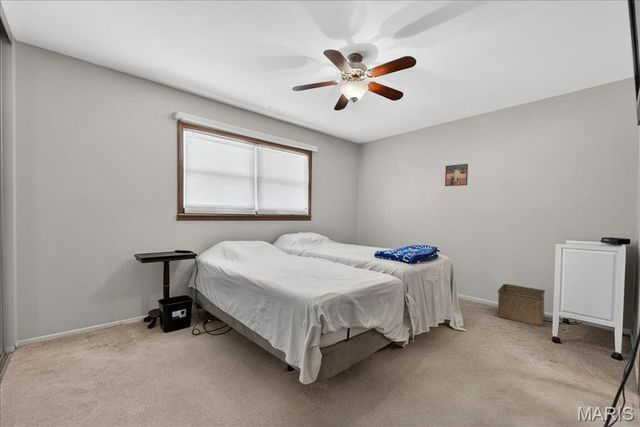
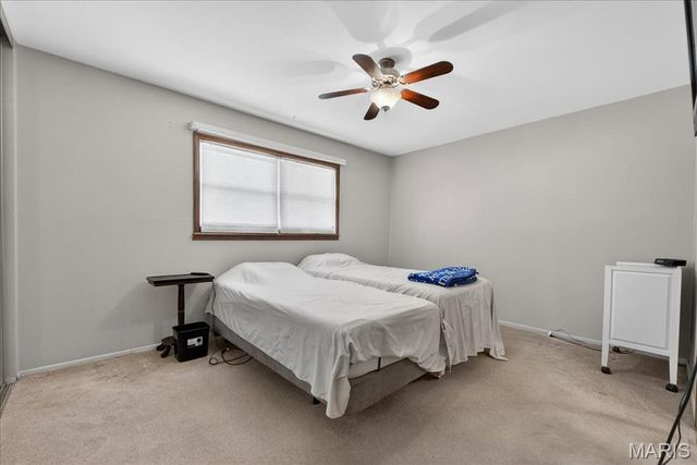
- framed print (456, 175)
- storage bin (521, 303)
